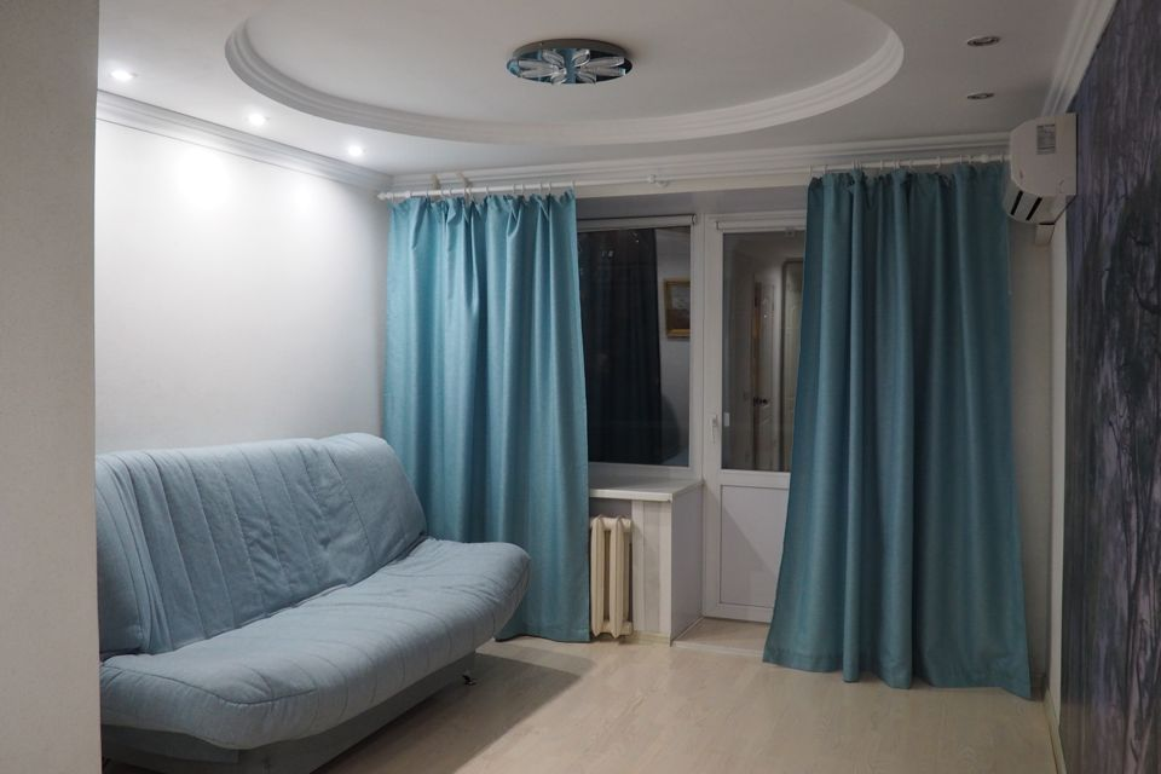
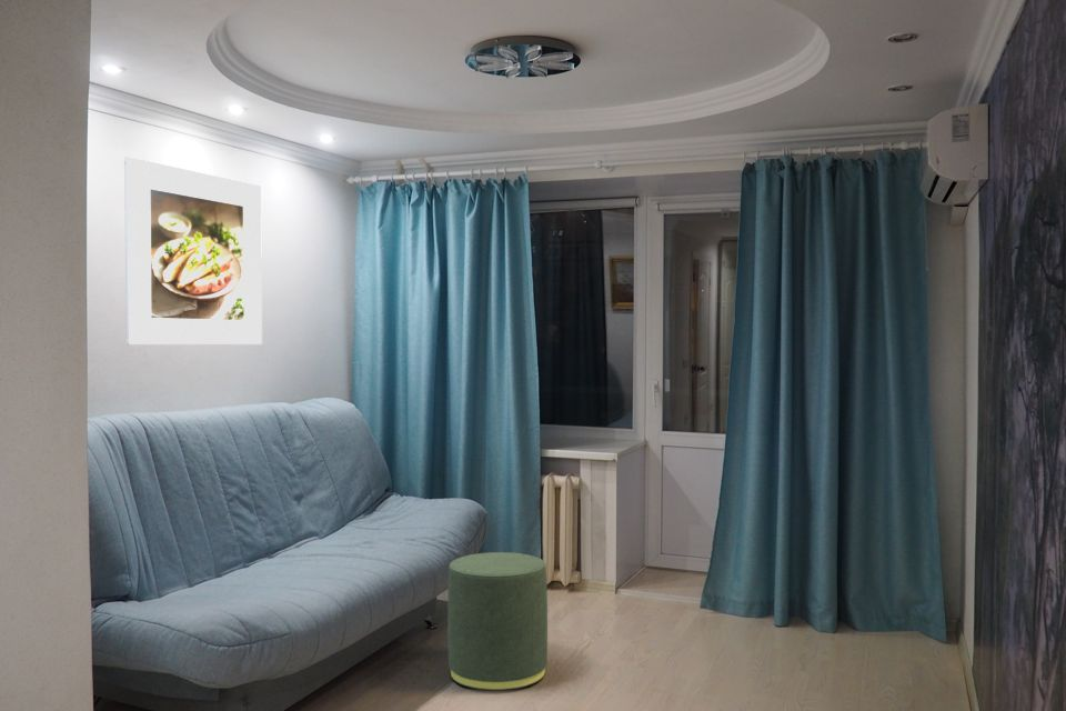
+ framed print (199, 258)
+ ottoman (497, 617)
